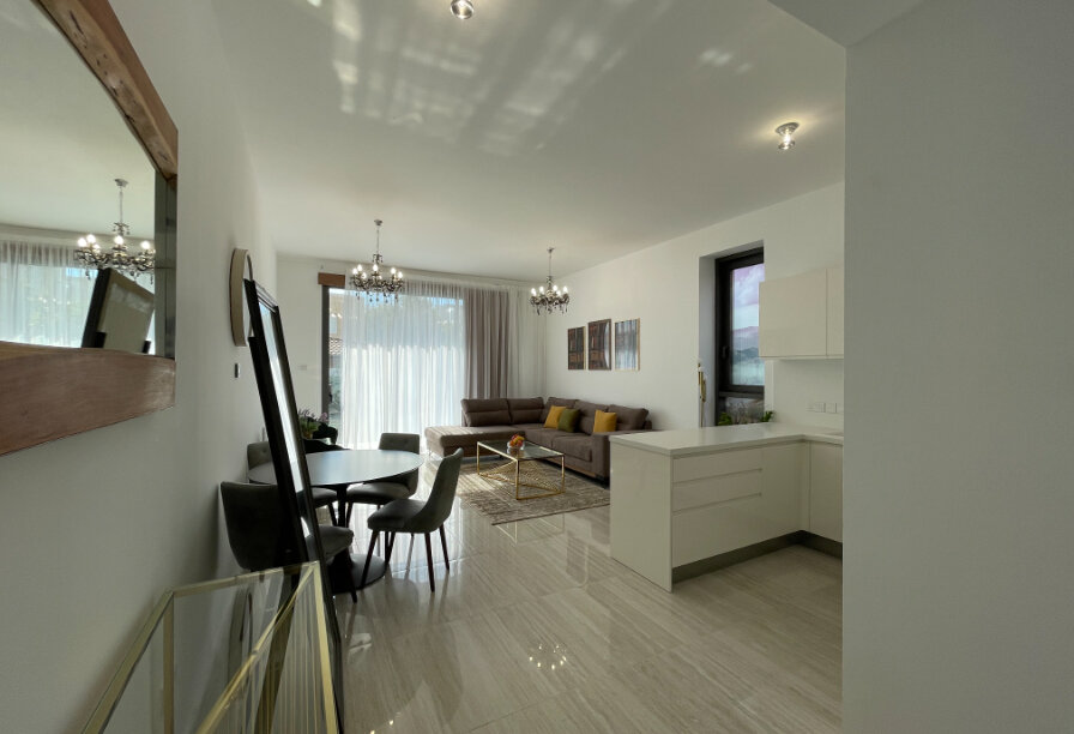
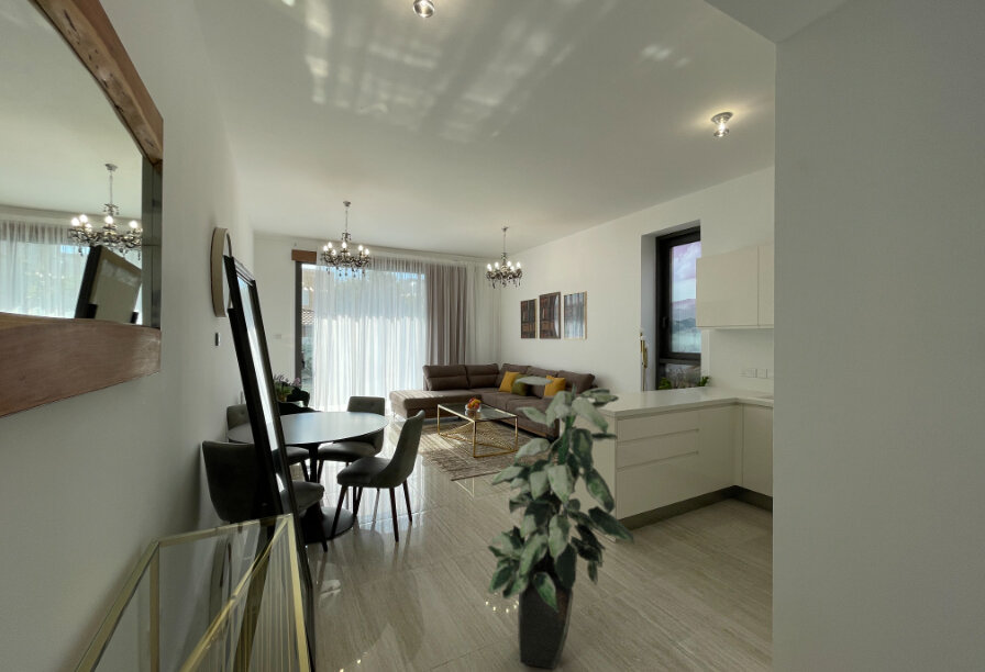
+ indoor plant (550, 512)
